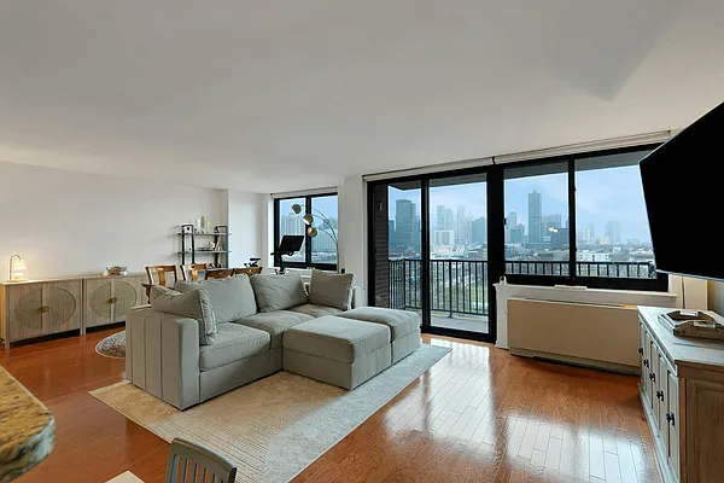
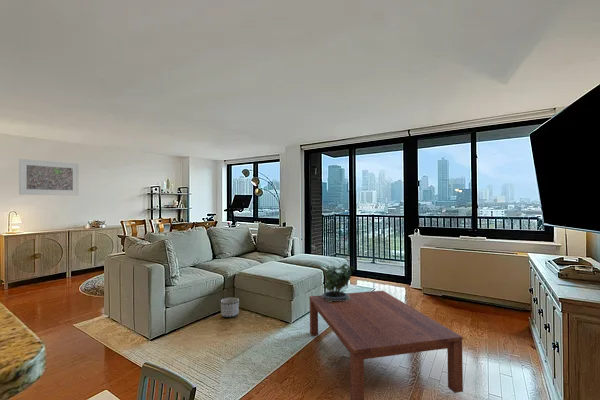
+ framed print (50, 178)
+ planter (229, 307)
+ potted plant (337, 279)
+ coffee table (372, 335)
